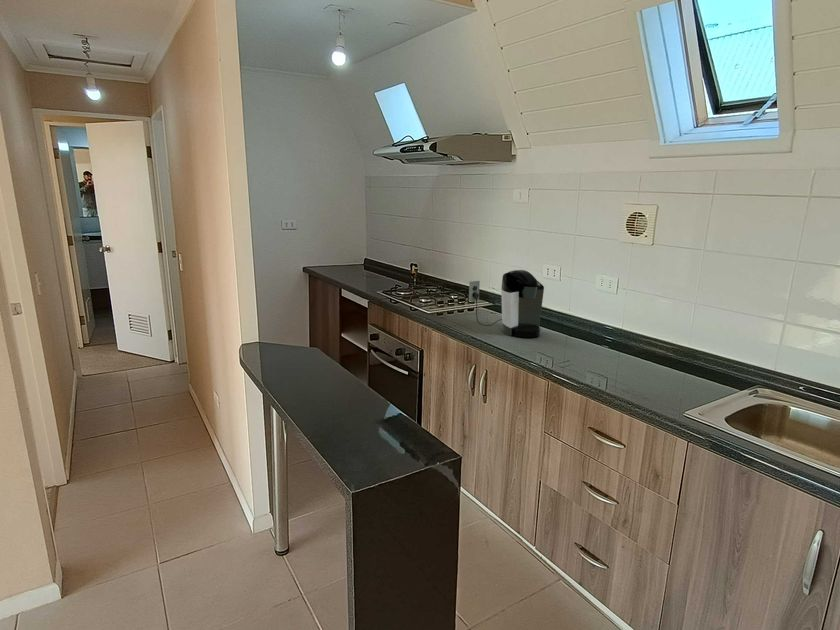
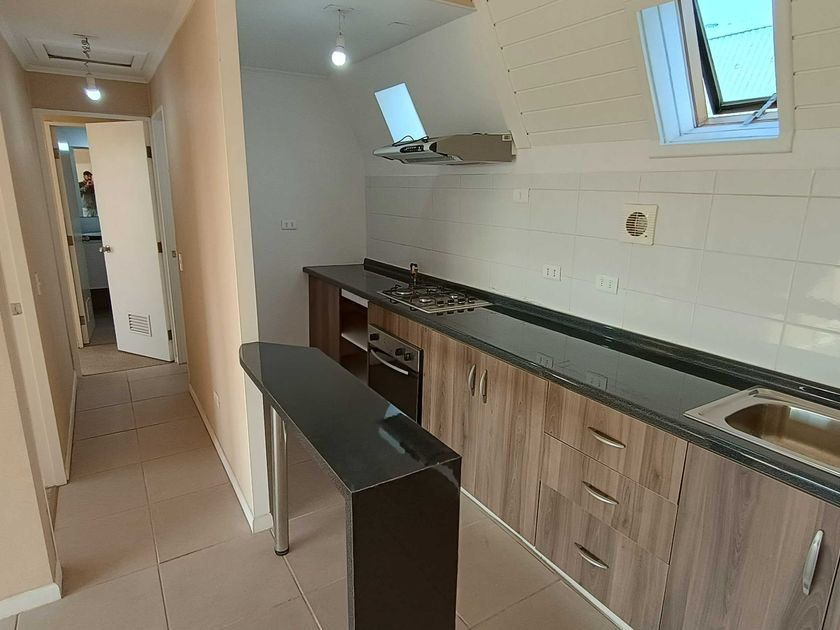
- coffee maker (511, 302)
